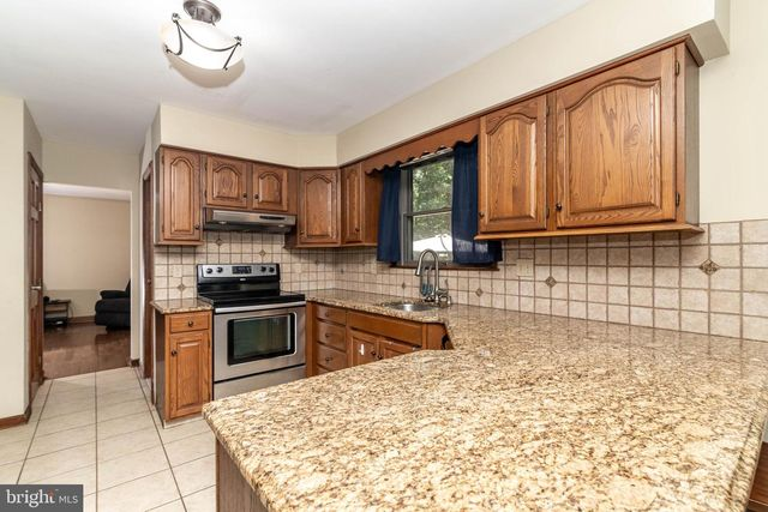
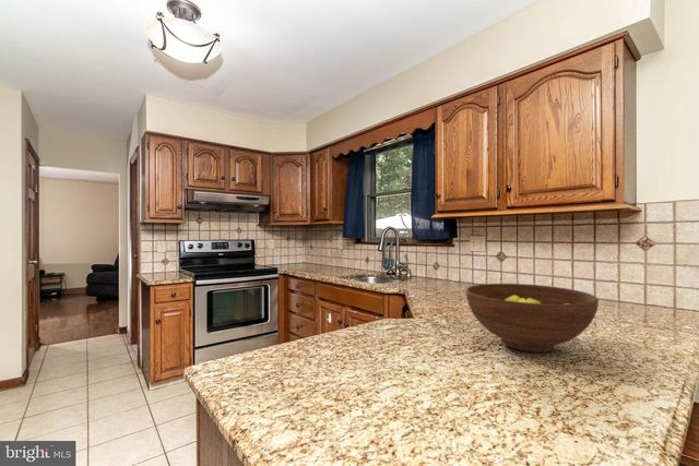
+ fruit bowl (526, 319)
